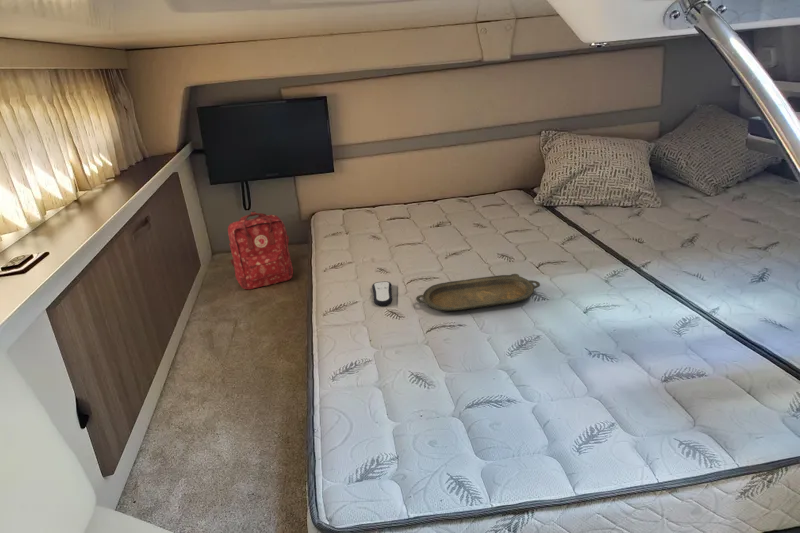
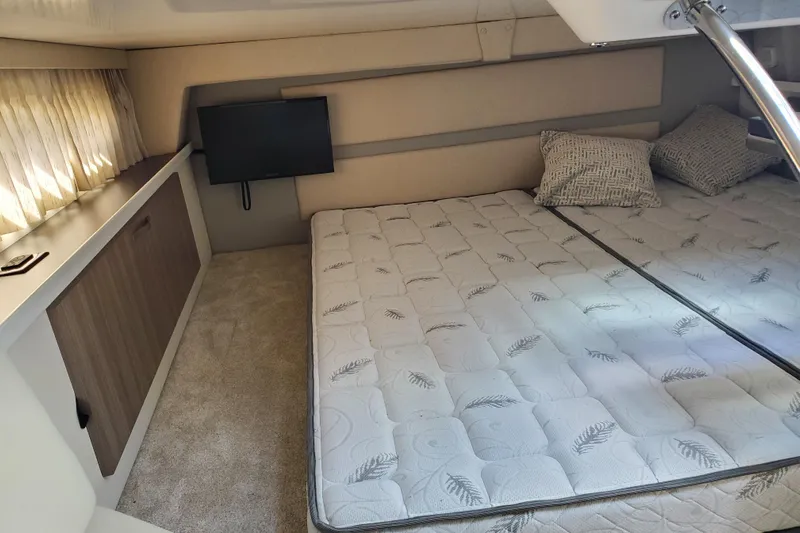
- serving tray (478, 294)
- backpack (257, 245)
- remote control (382, 293)
